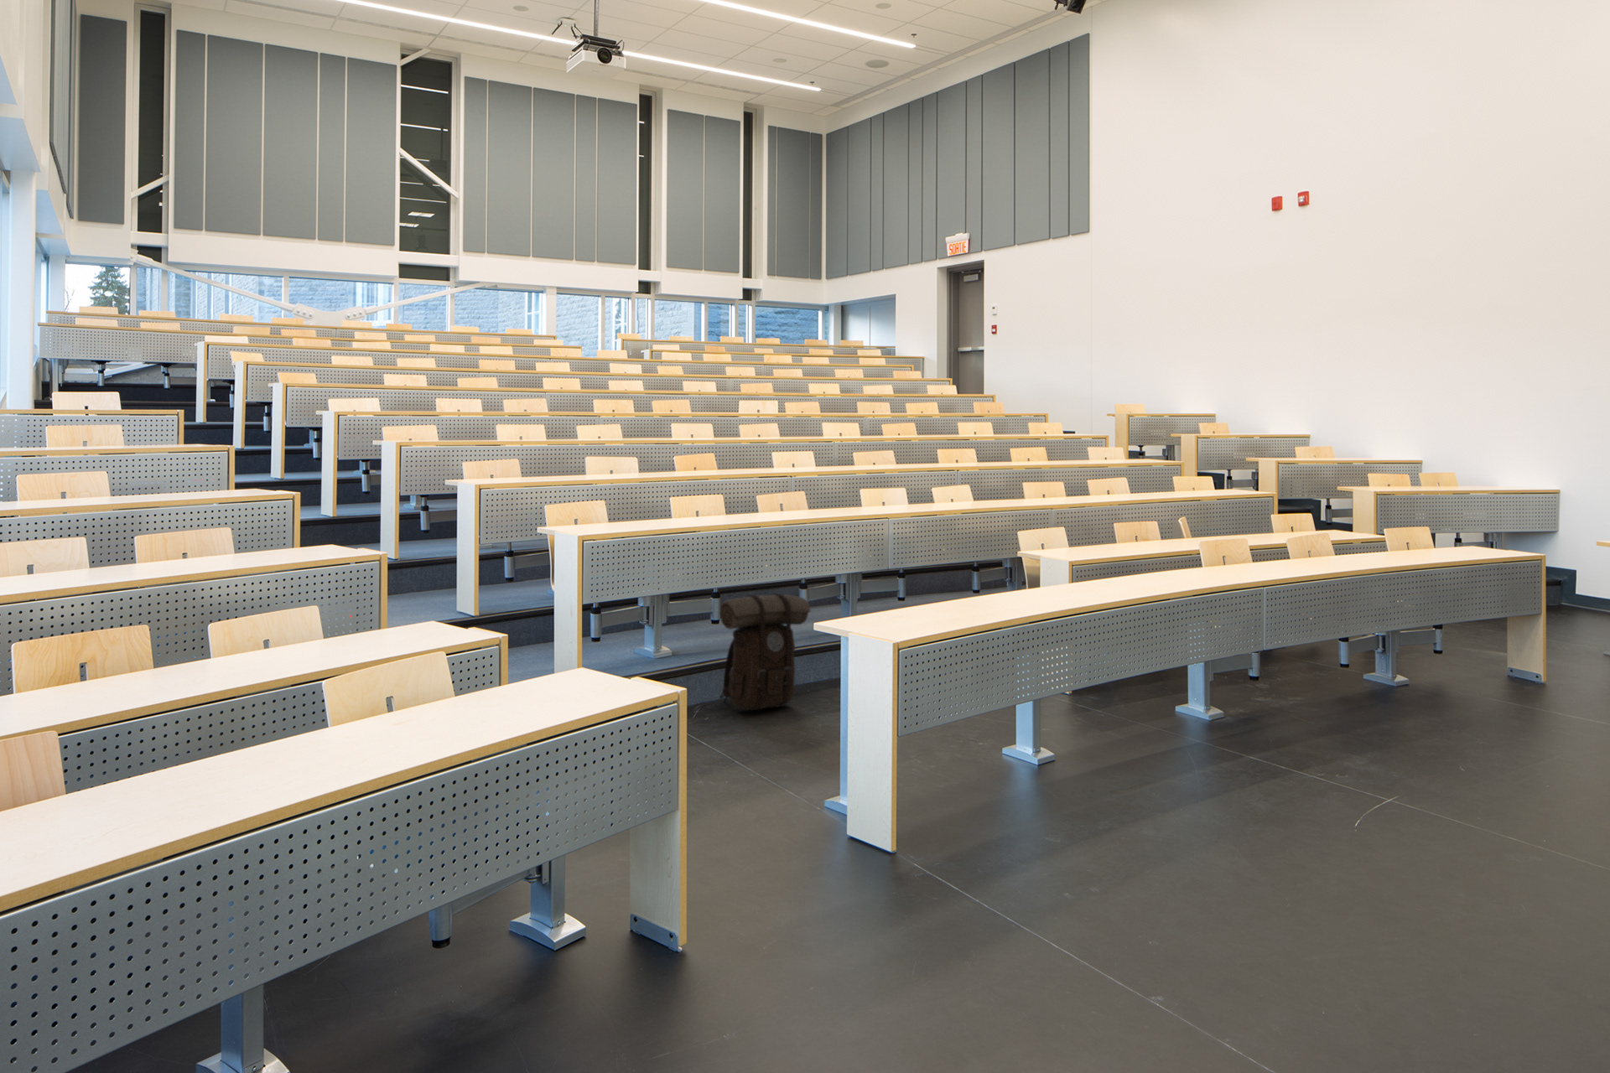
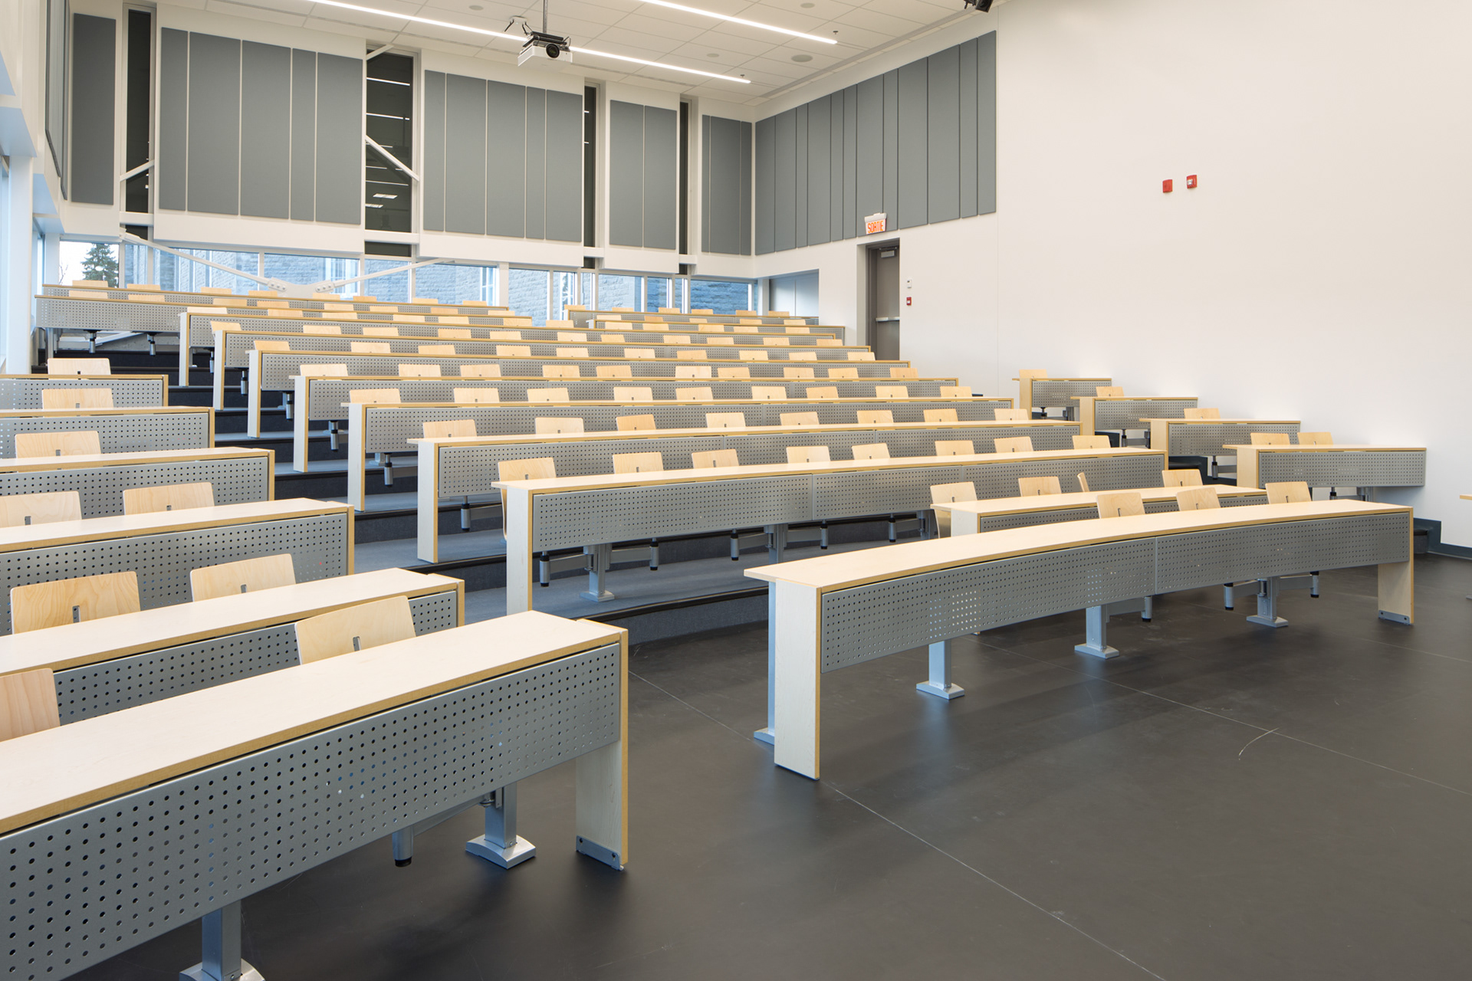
- backpack (756, 649)
